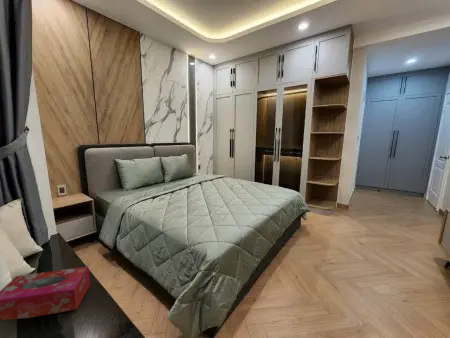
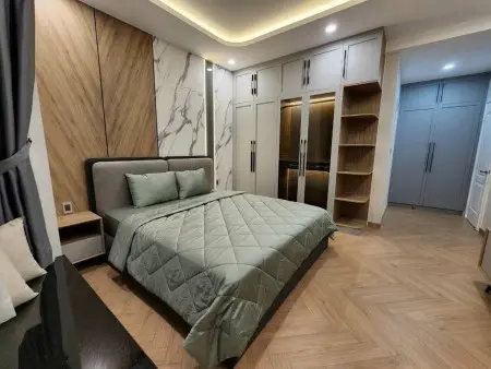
- tissue box (45, 292)
